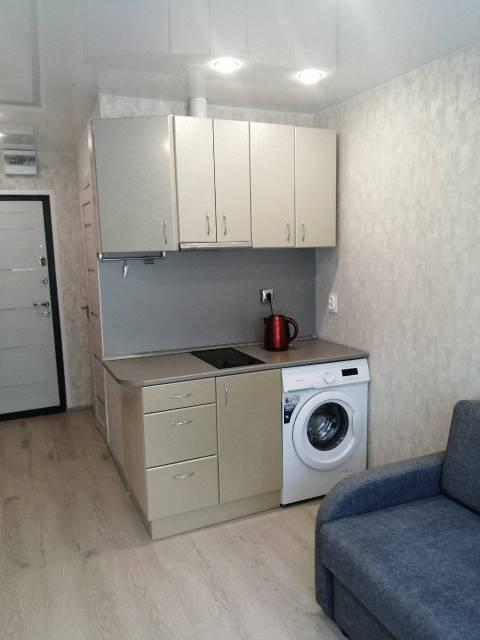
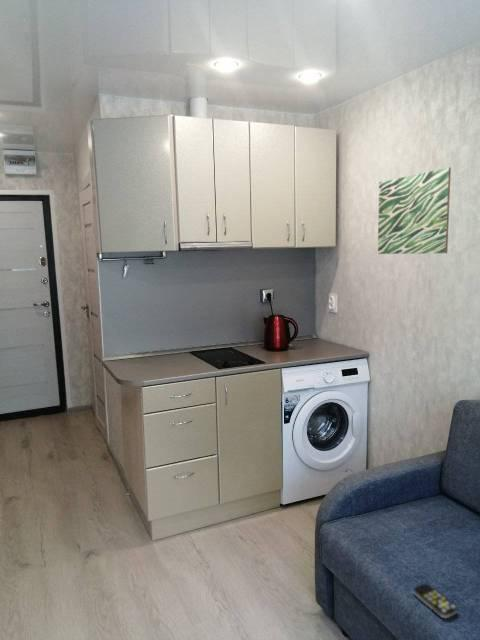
+ wall art (410, 215)
+ remote control (434, 599)
